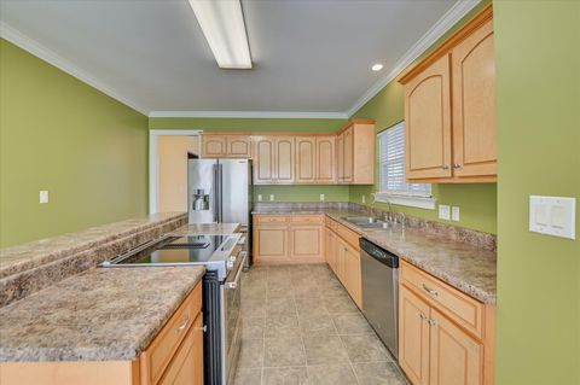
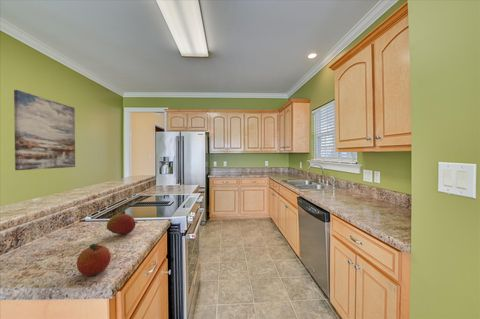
+ wall art (49, 134)
+ fruit (122, 224)
+ fruit (94, 257)
